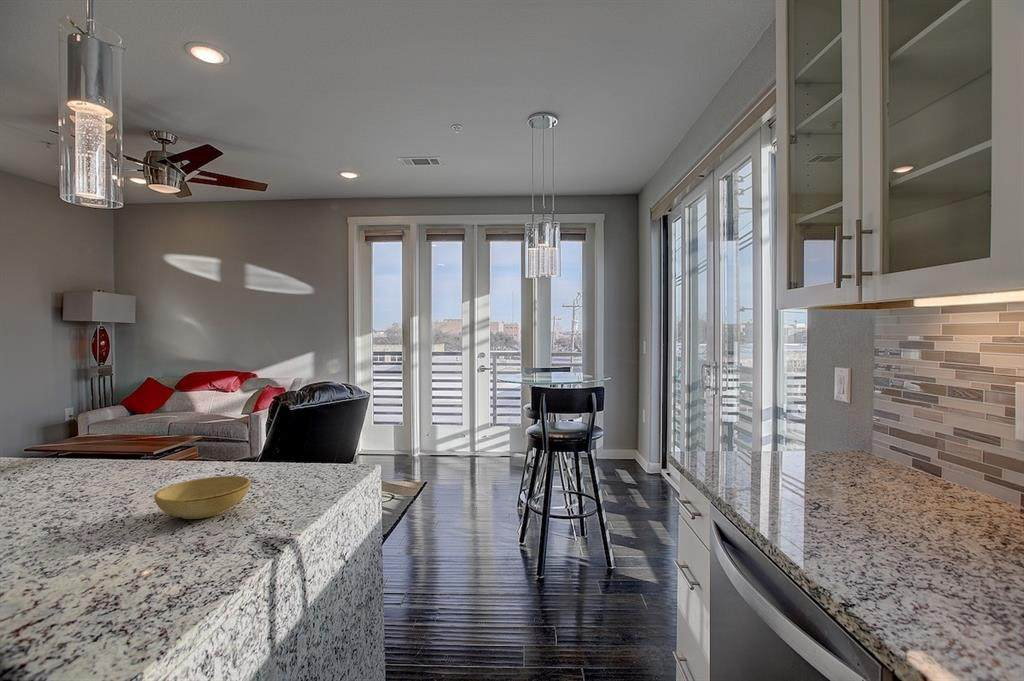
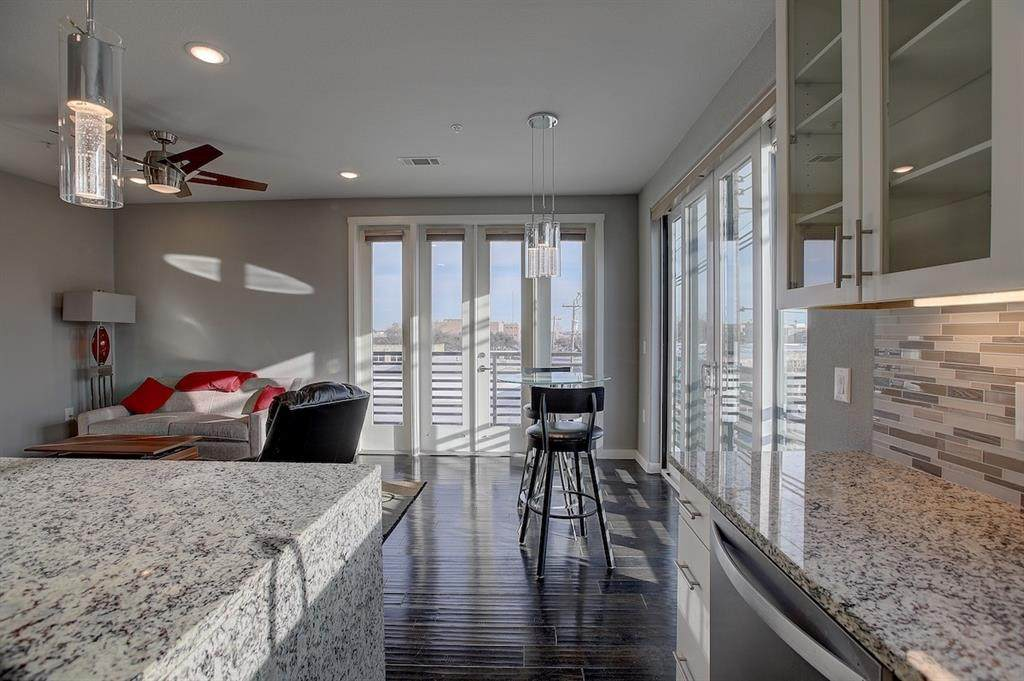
- bowl (204, 498)
